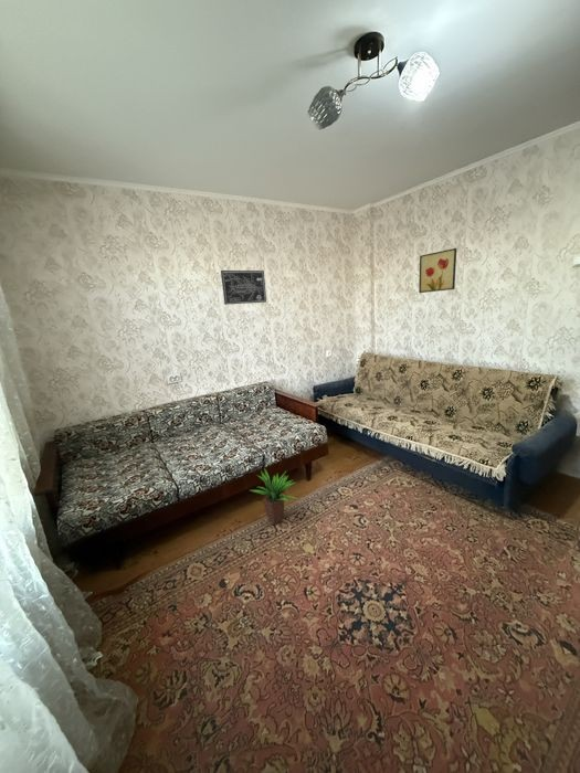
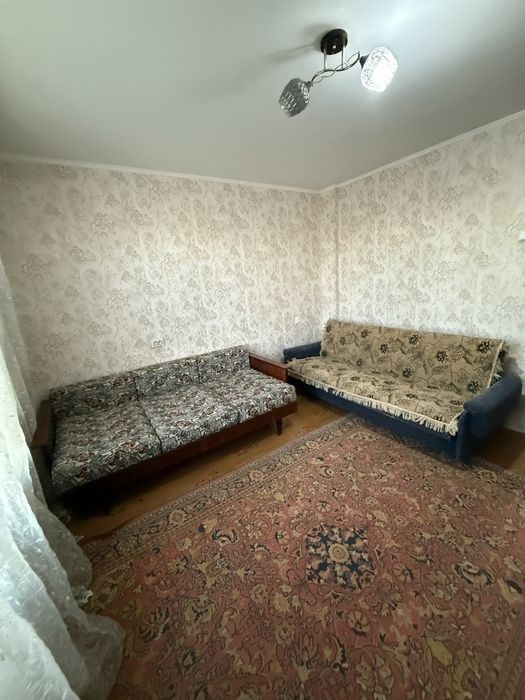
- potted plant (277, 495)
- wall art (244, 287)
- wall art (436, 272)
